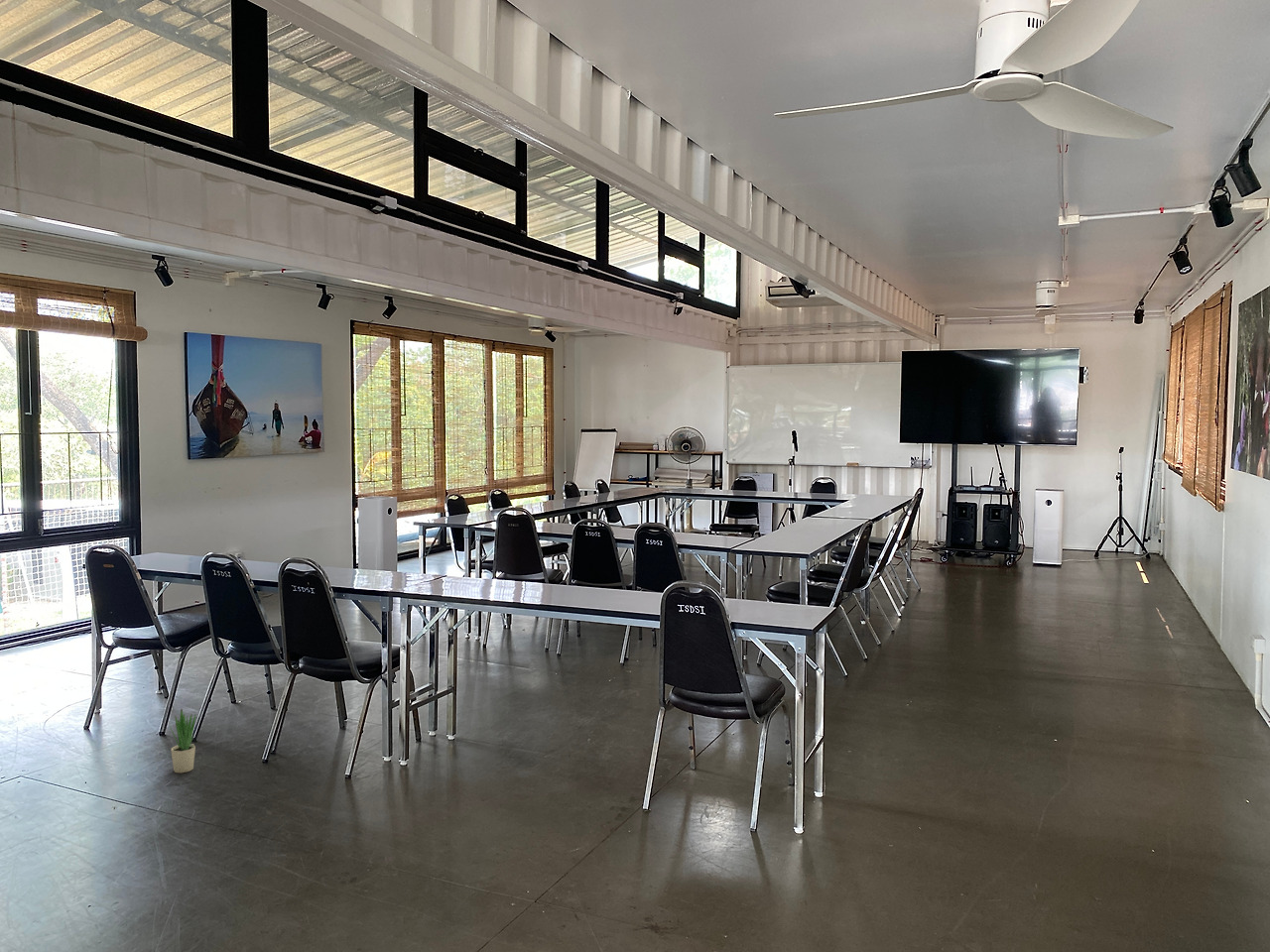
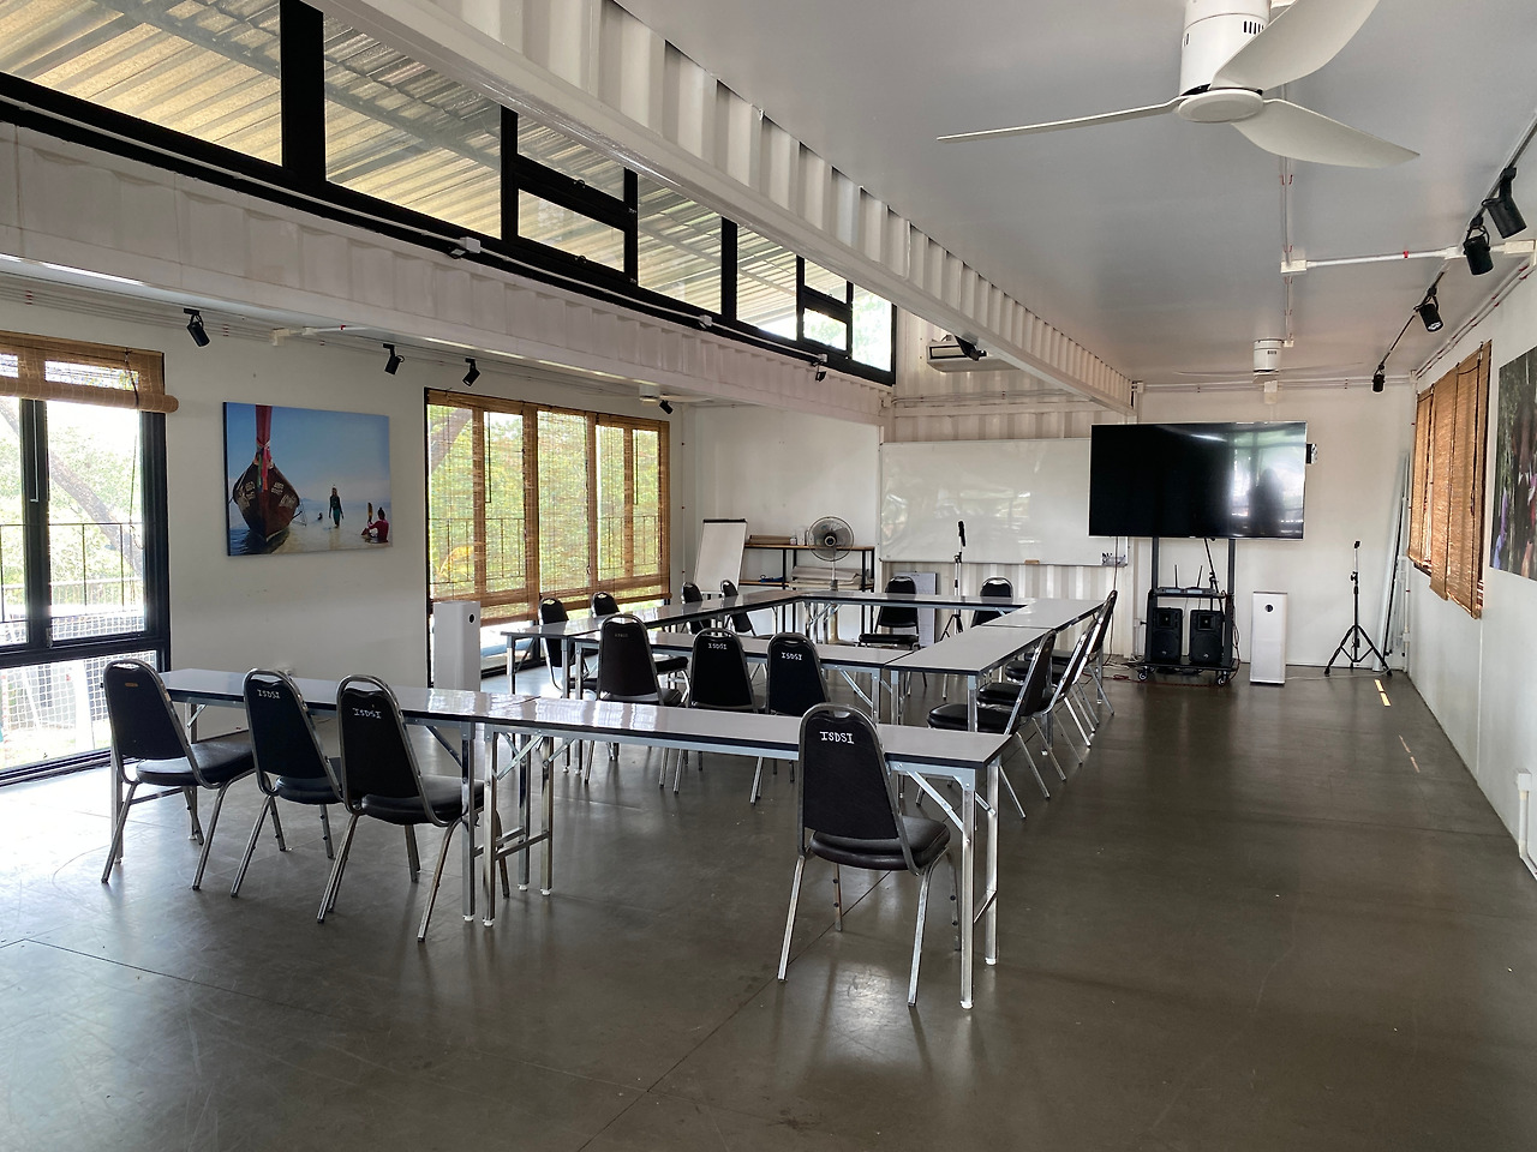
- potted plant (185, 738)
